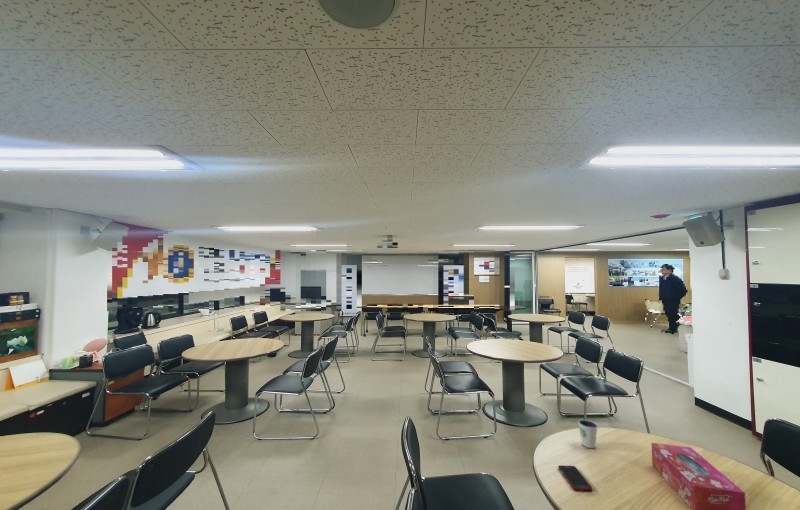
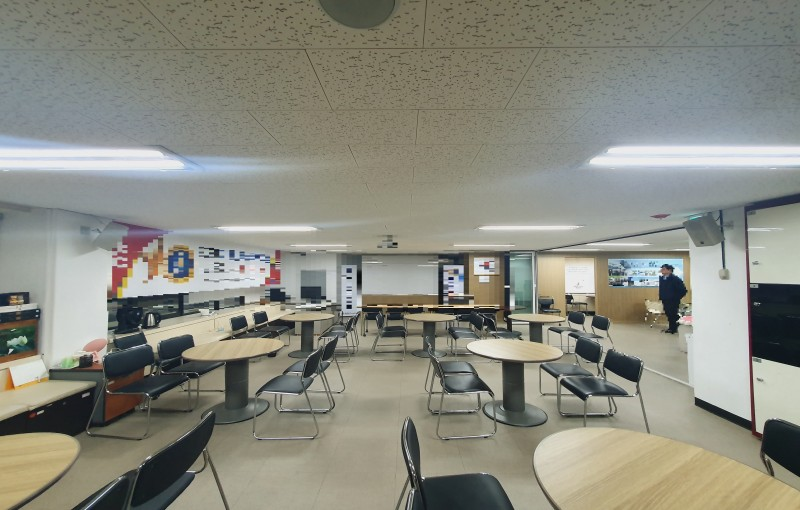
- cell phone (574, 477)
- tissue box (692, 477)
- dixie cup (588, 434)
